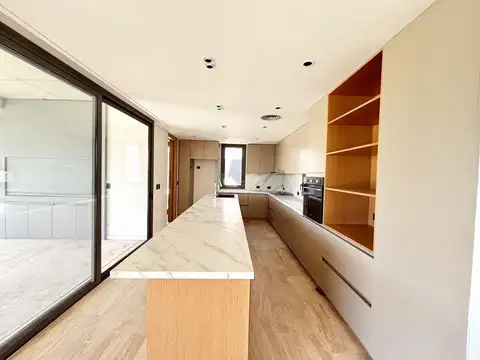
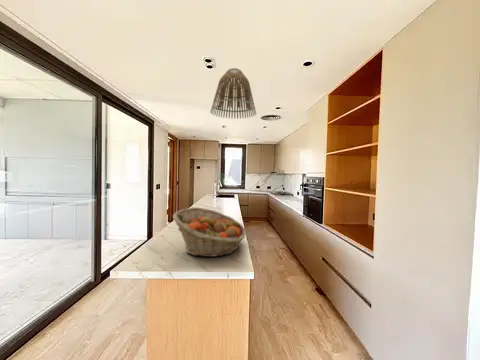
+ lamp shade (233, 92)
+ fruit basket (210, 229)
